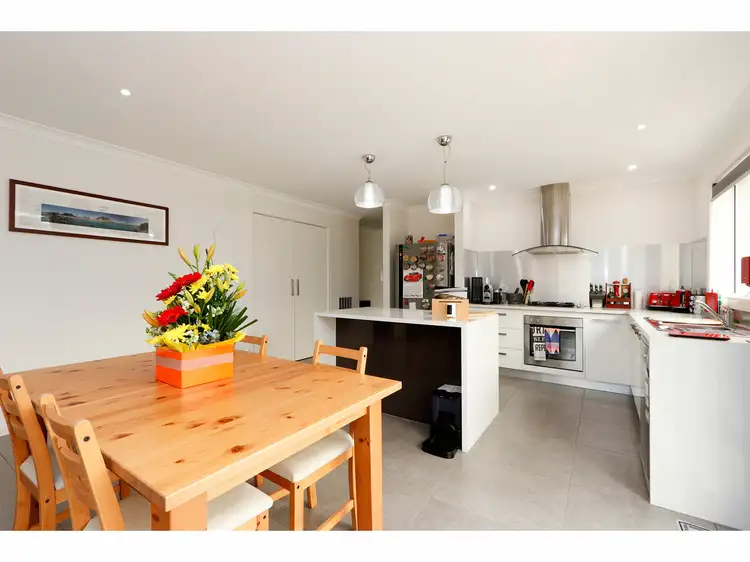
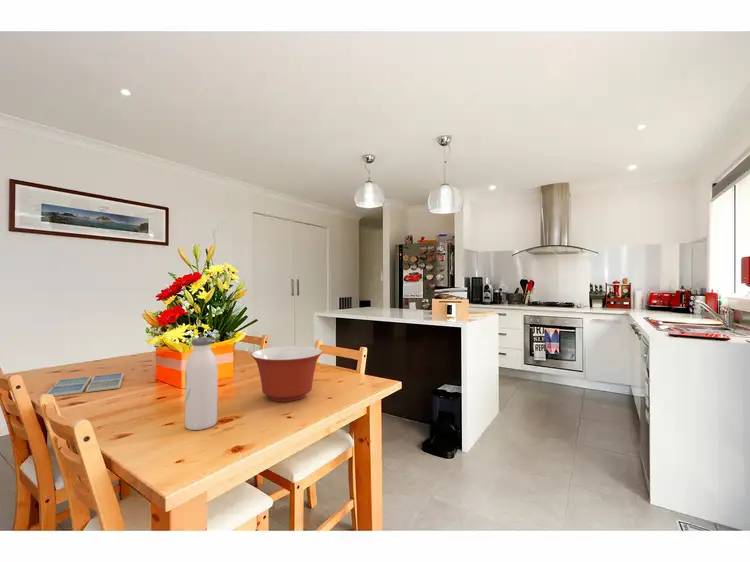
+ mixing bowl (287, 374)
+ drink coaster (87, 383)
+ water bottle (201, 381)
